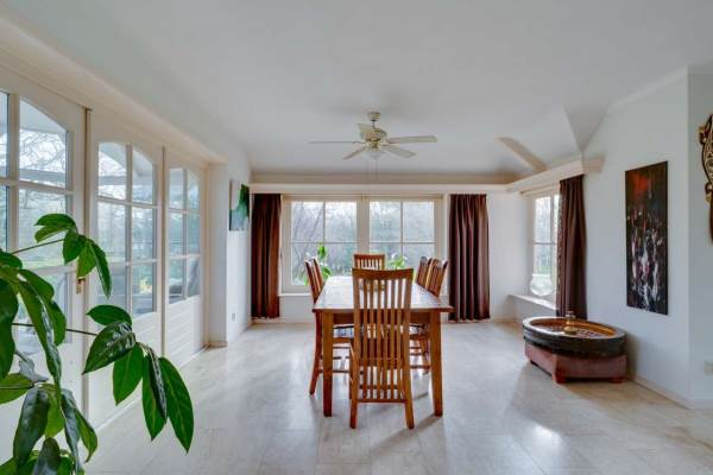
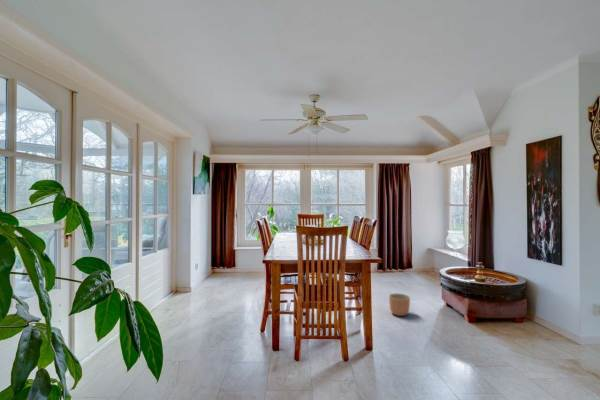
+ planter (399, 305)
